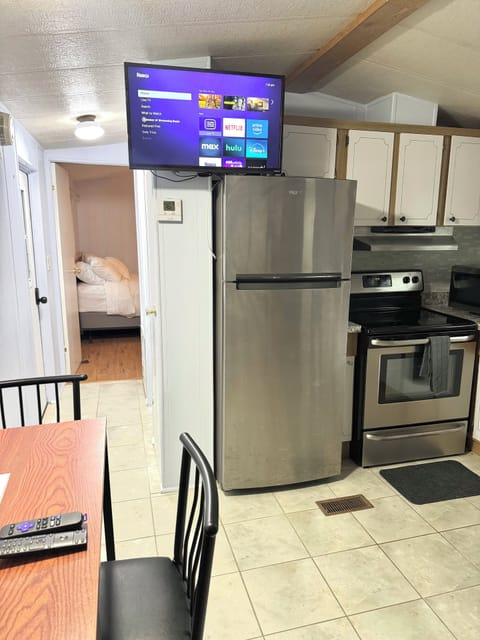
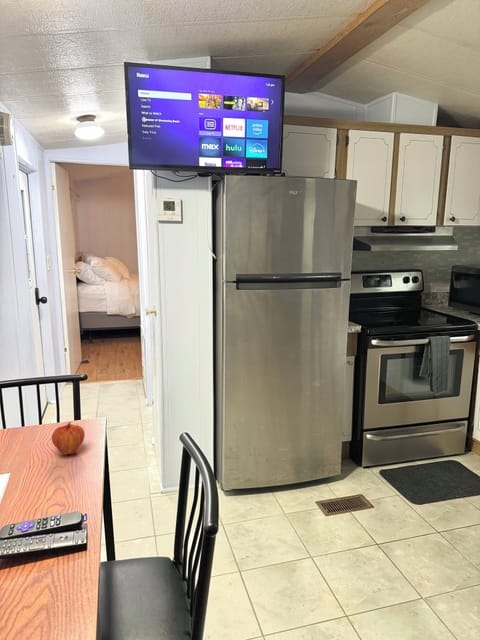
+ fruit (68, 437)
